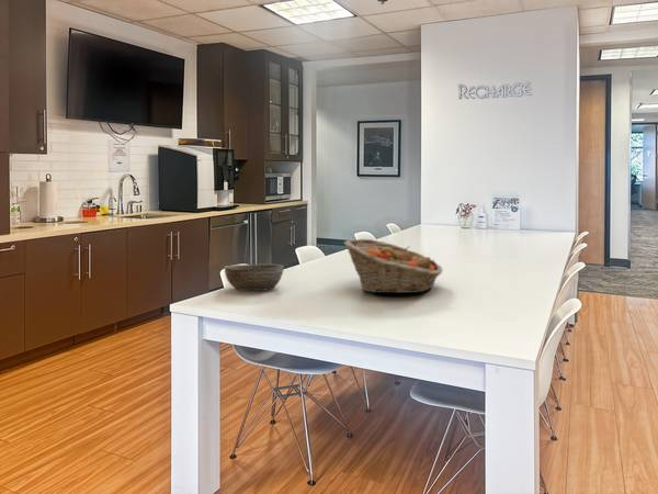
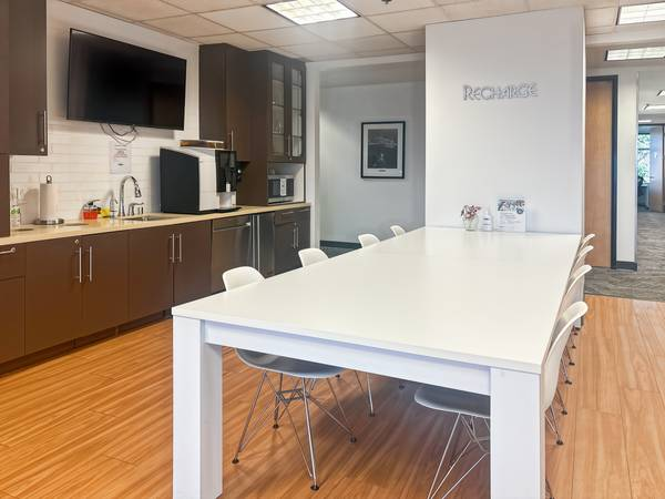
- bowl (253, 277)
- fruit basket (393, 263)
